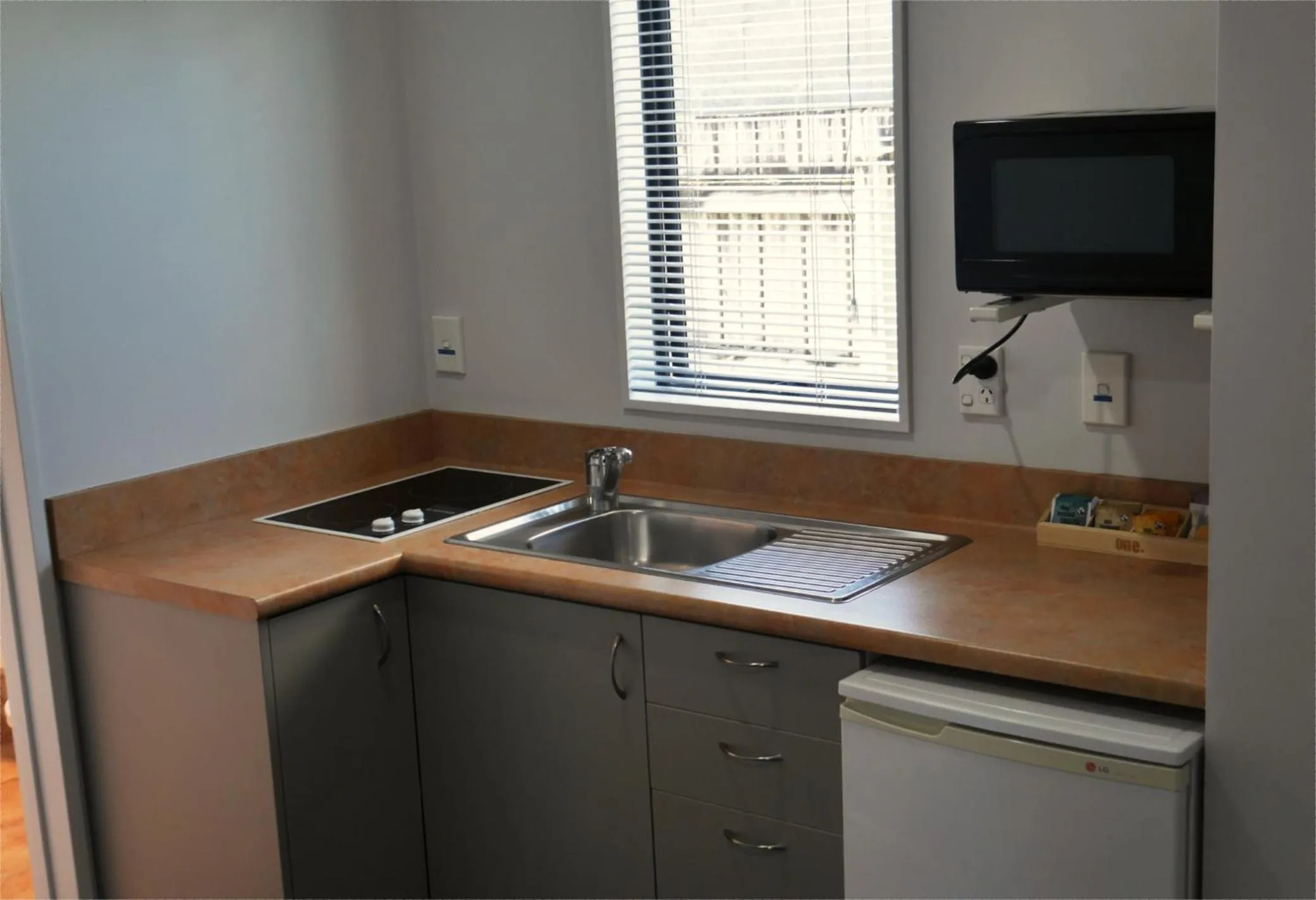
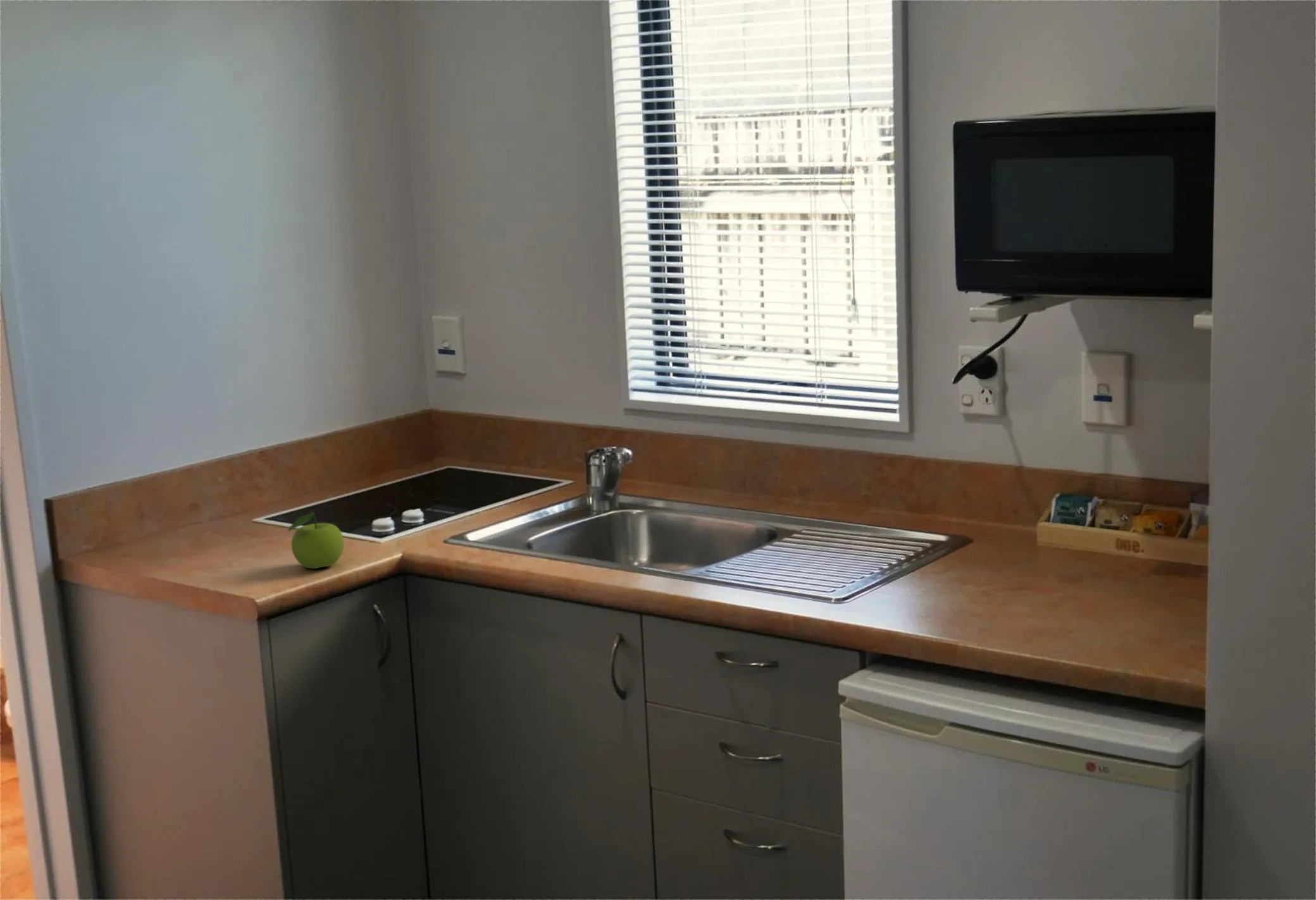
+ fruit (311, 541)
